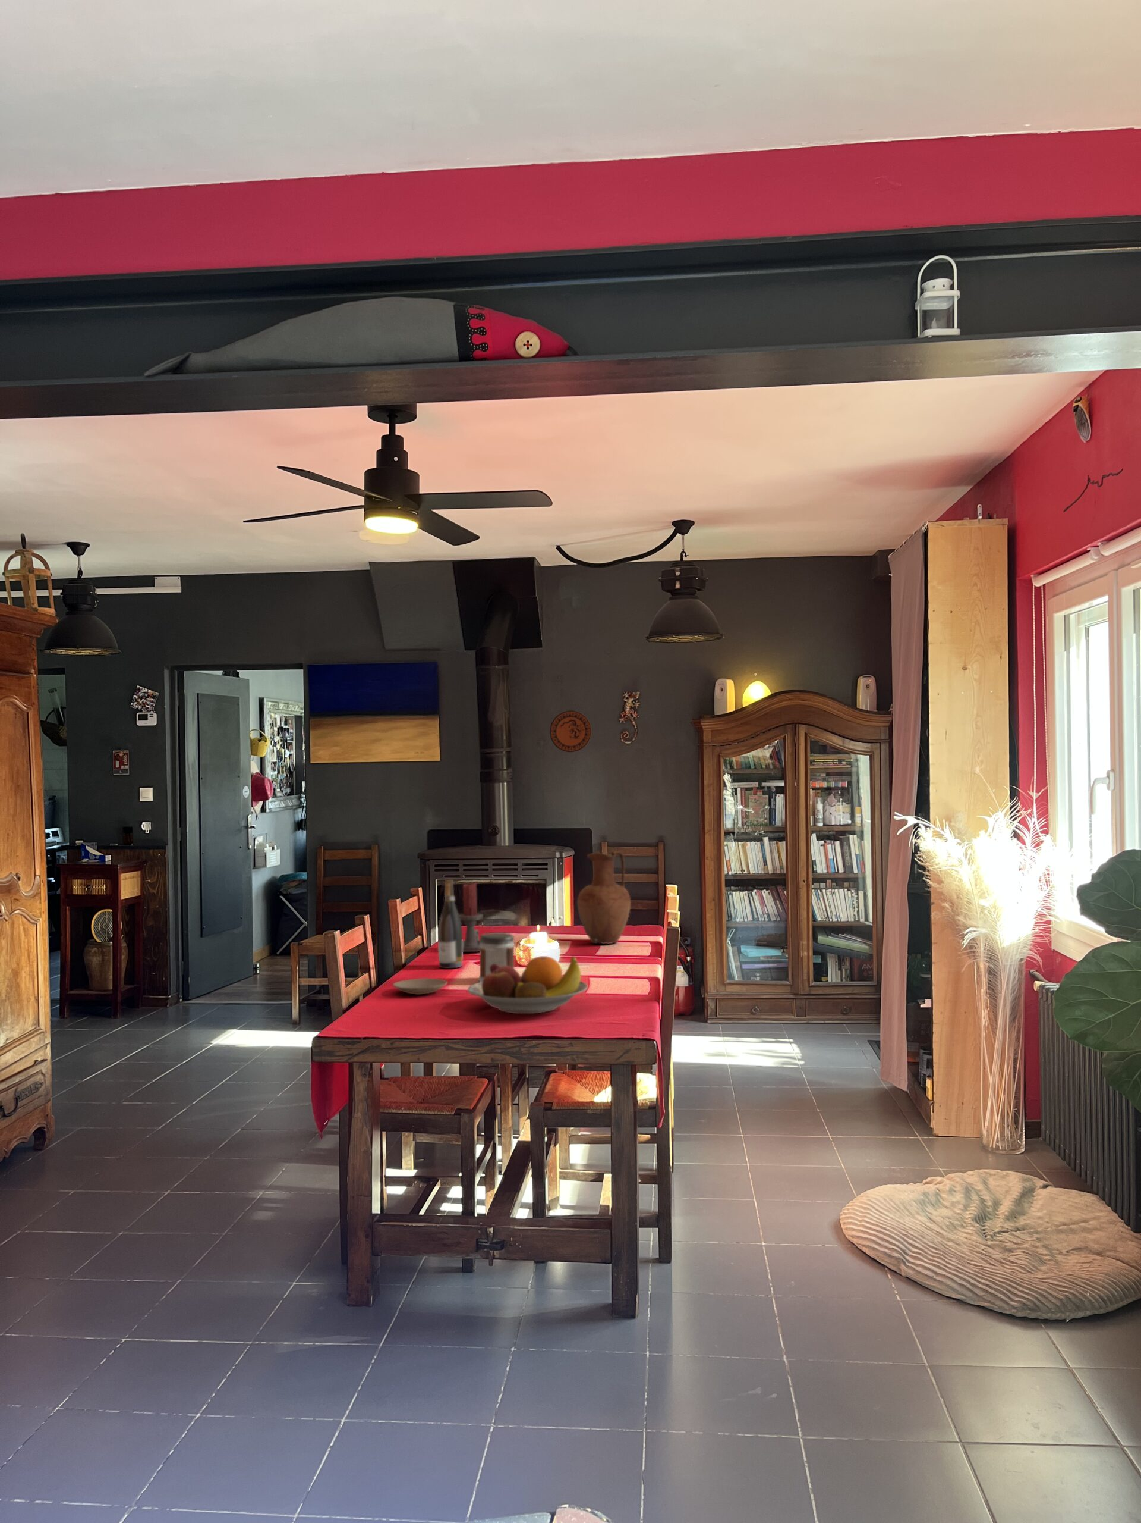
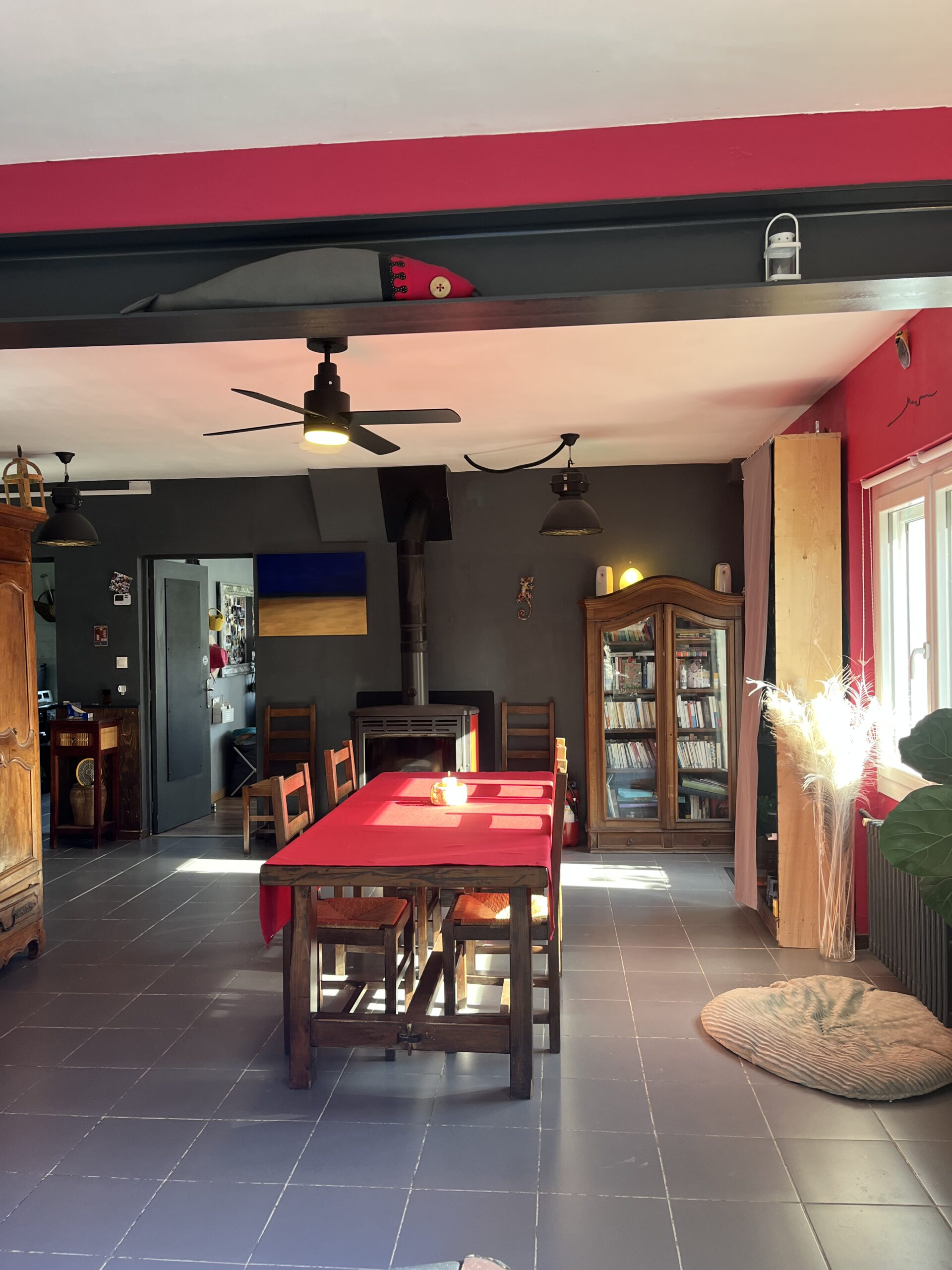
- fruit bowl (527, 982)
- vase (604, 897)
- jar (496, 957)
- plate (421, 987)
- candle holder (471, 915)
- decorative plate (570, 732)
- wine bottle (449, 922)
